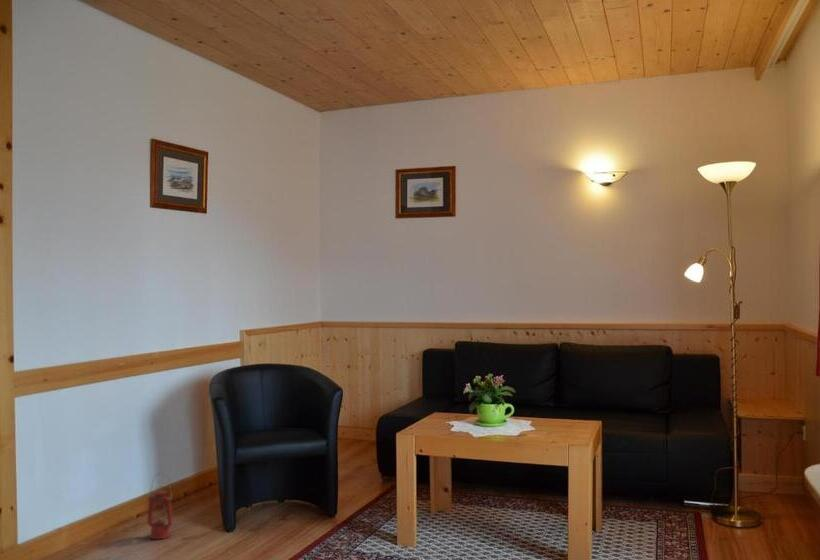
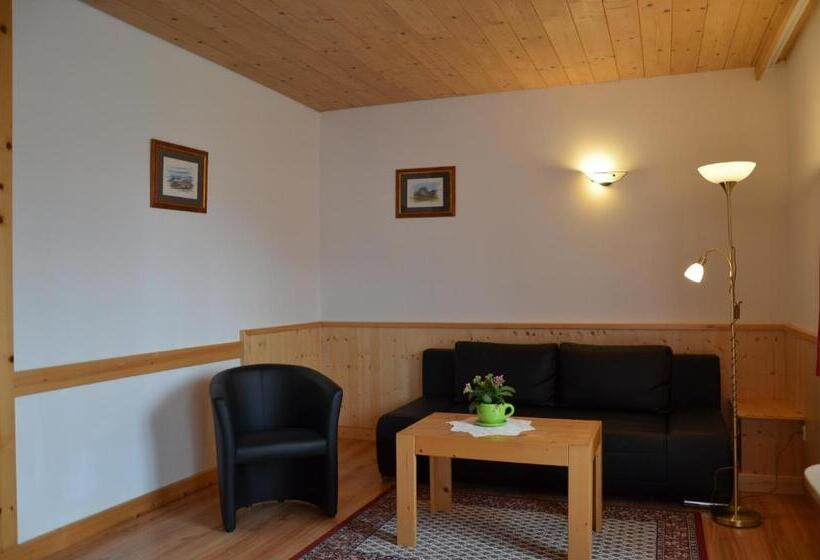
- lantern (159, 504)
